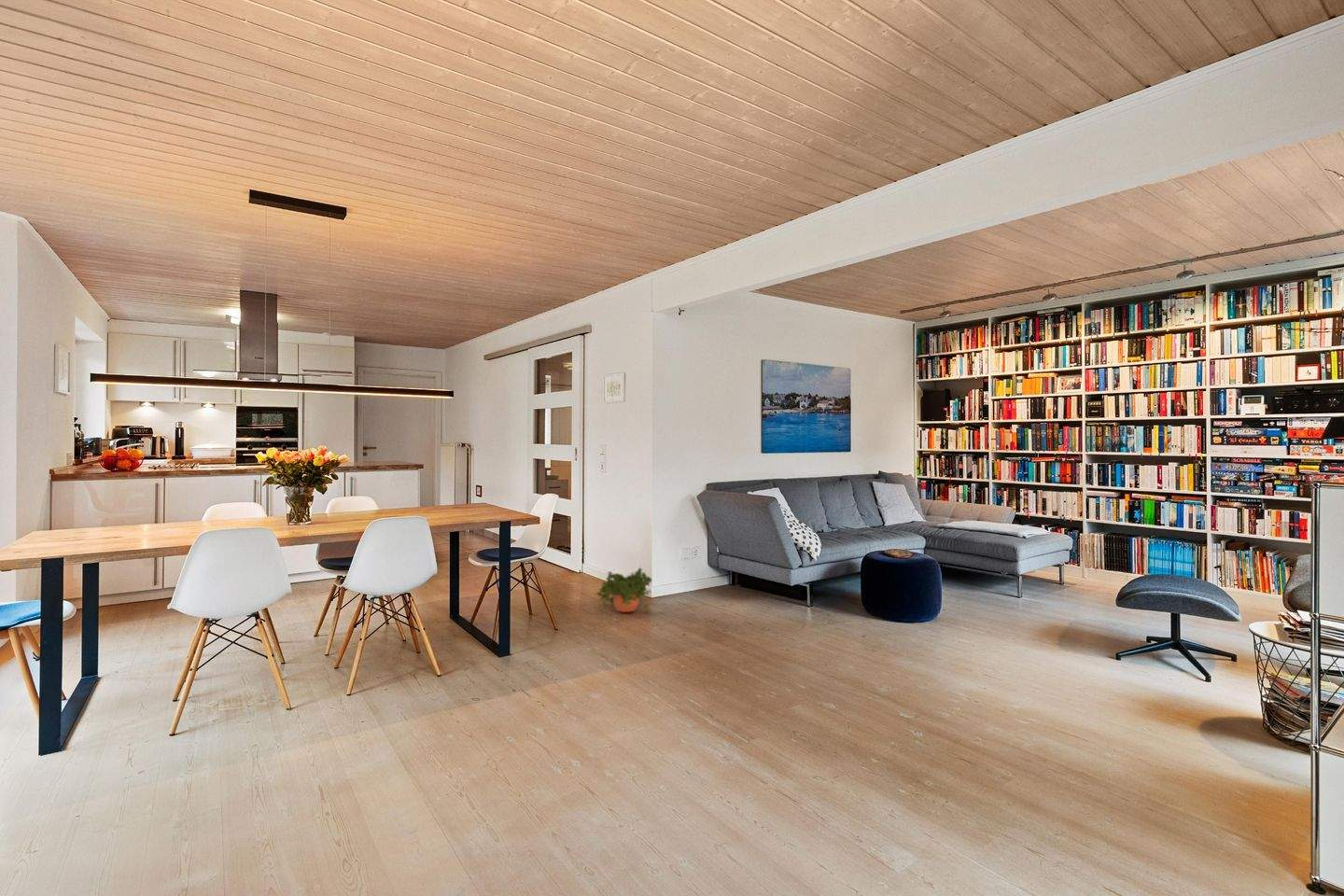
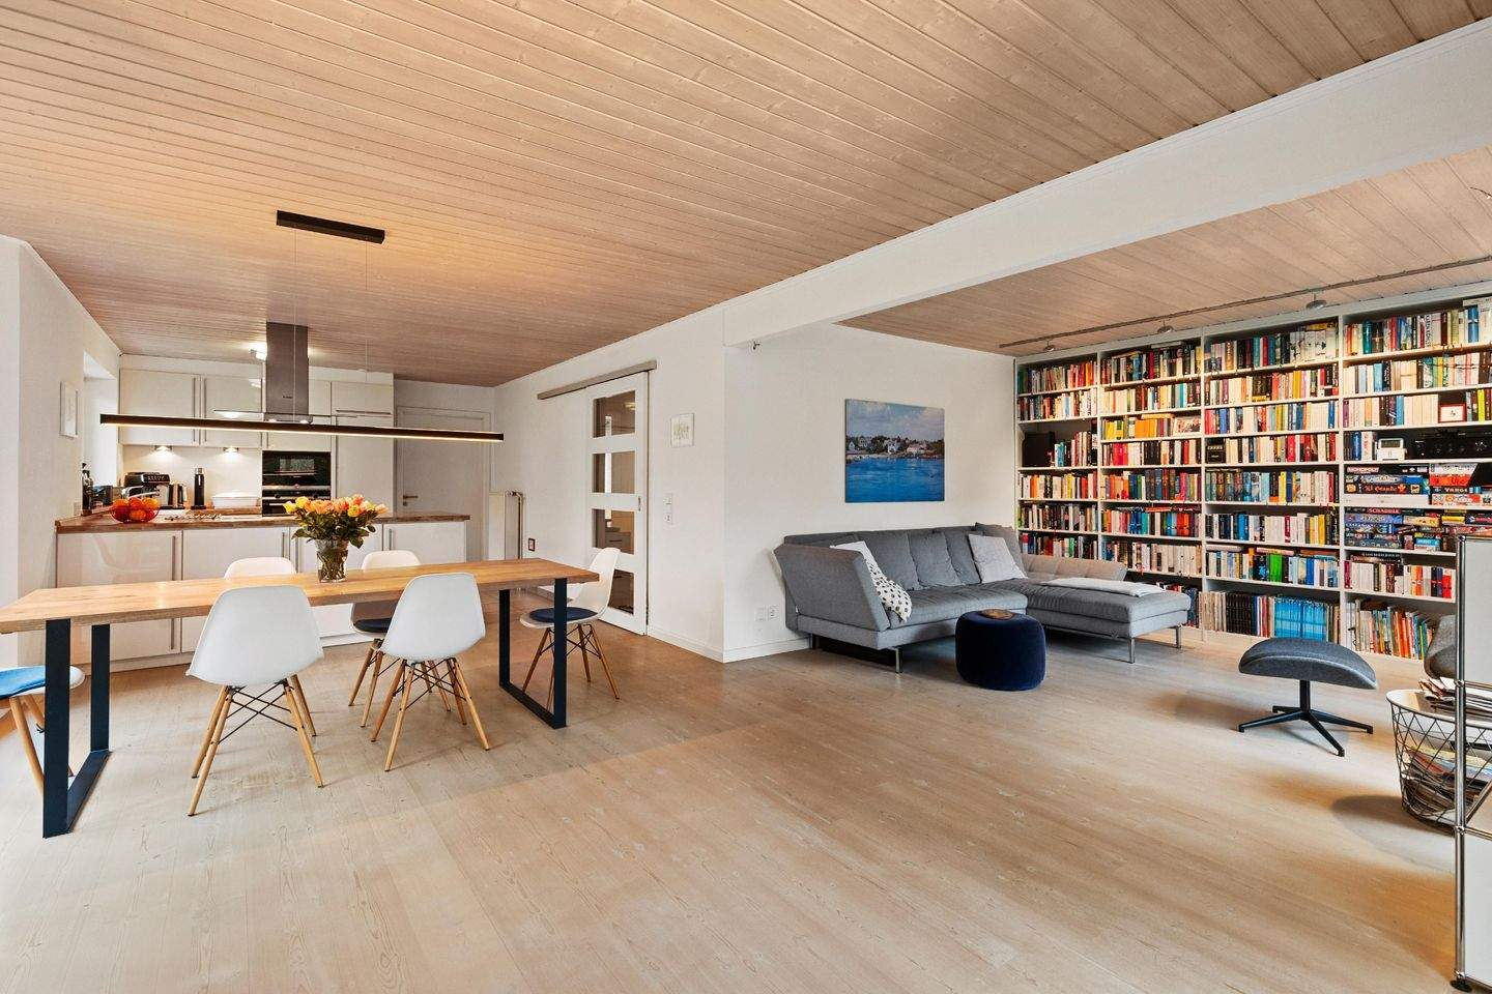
- potted plant (624, 591)
